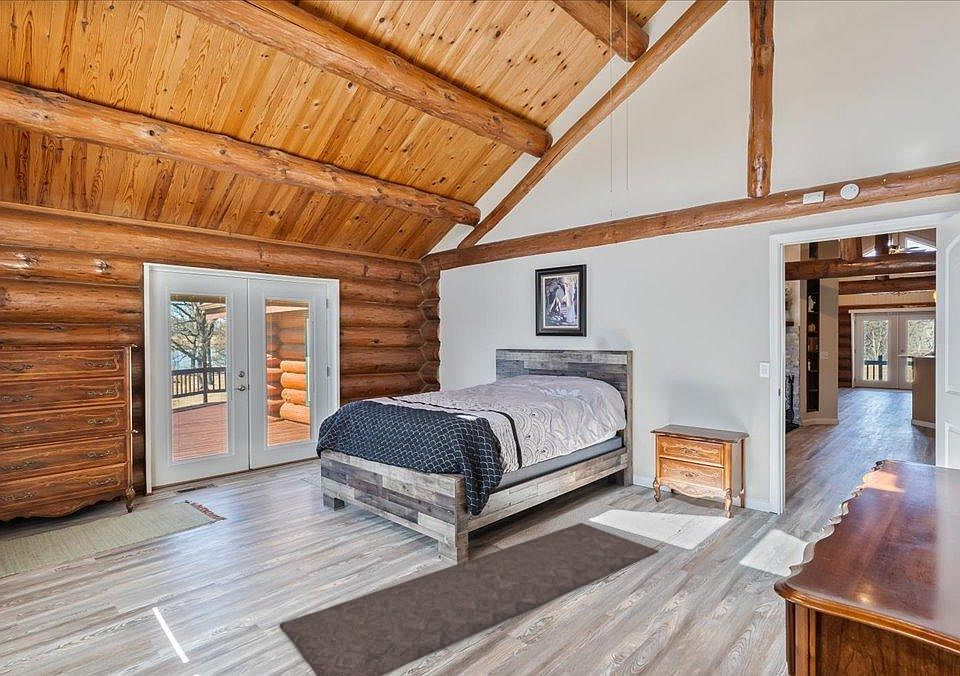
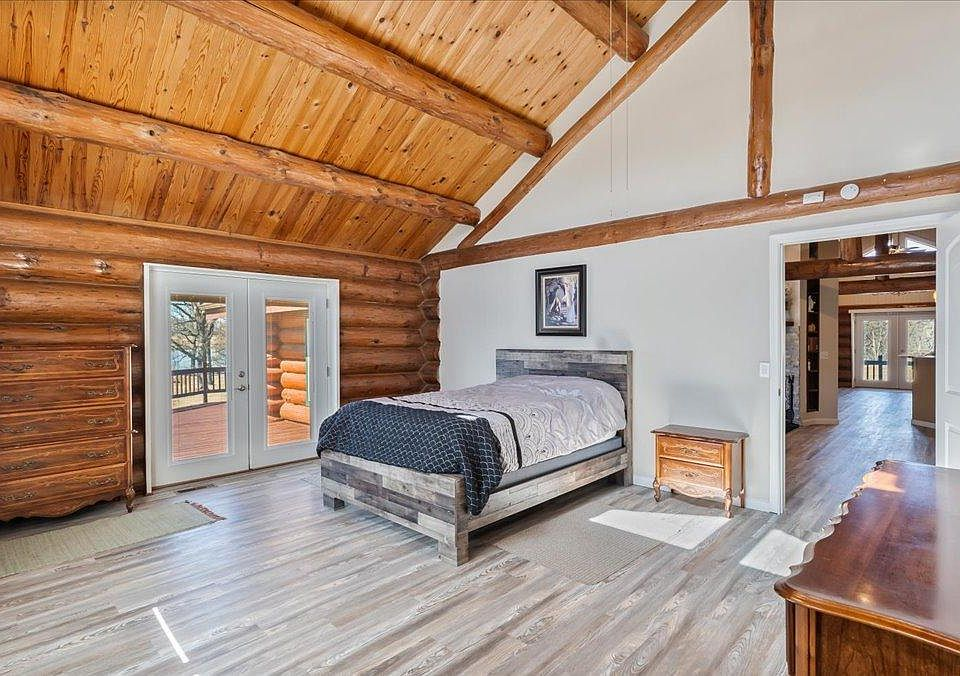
- rug (495, 582)
